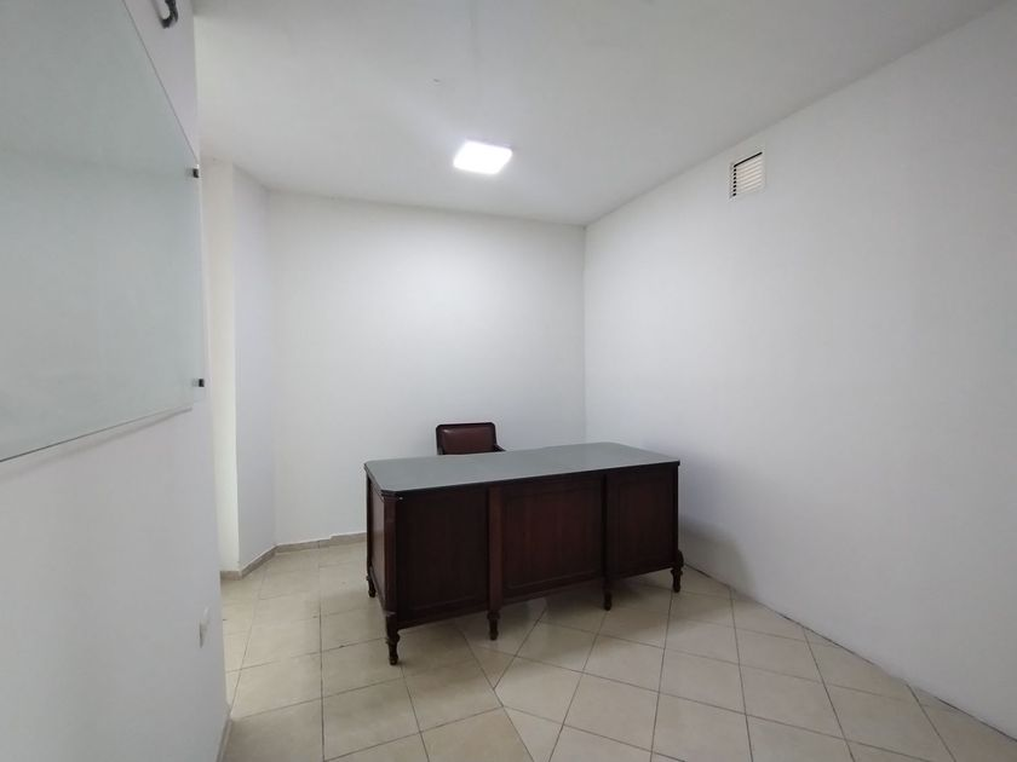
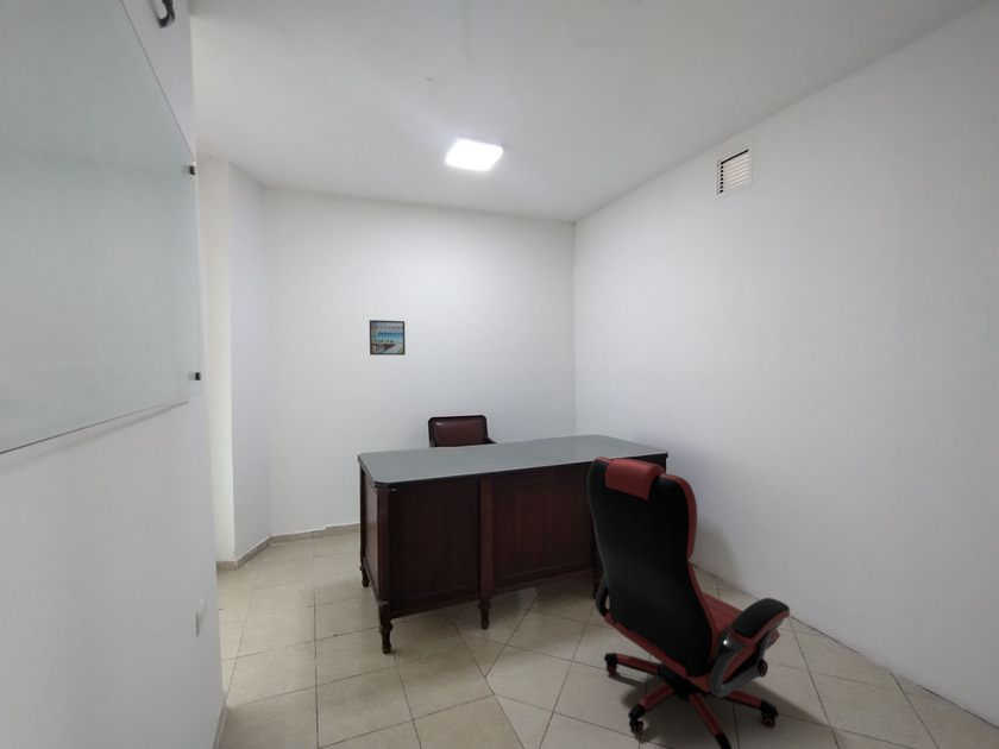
+ office chair (683, 575)
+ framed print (387, 338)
